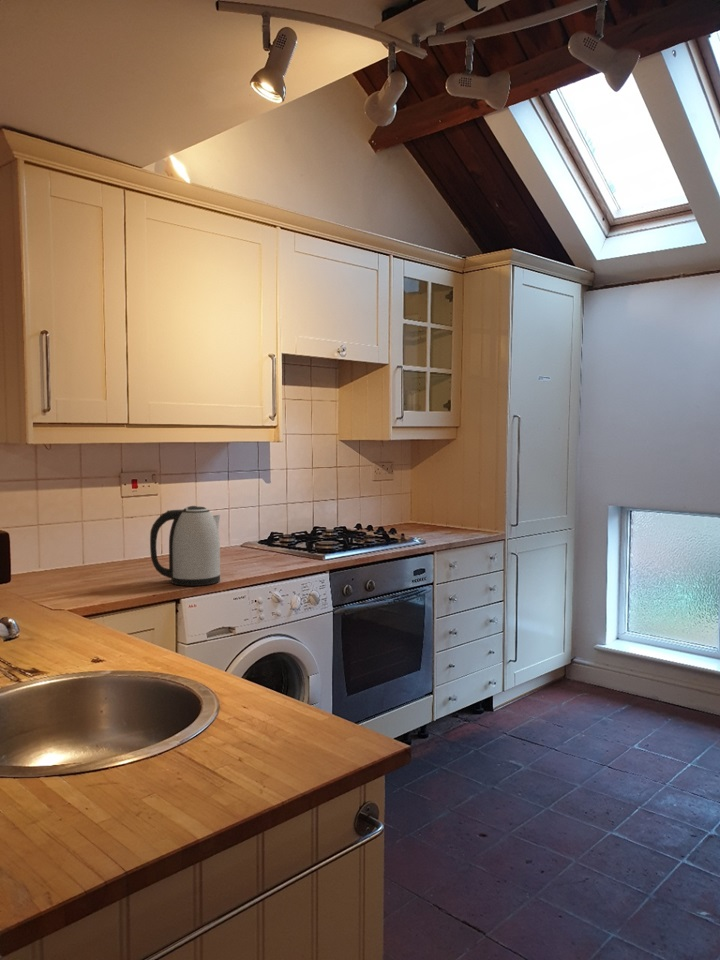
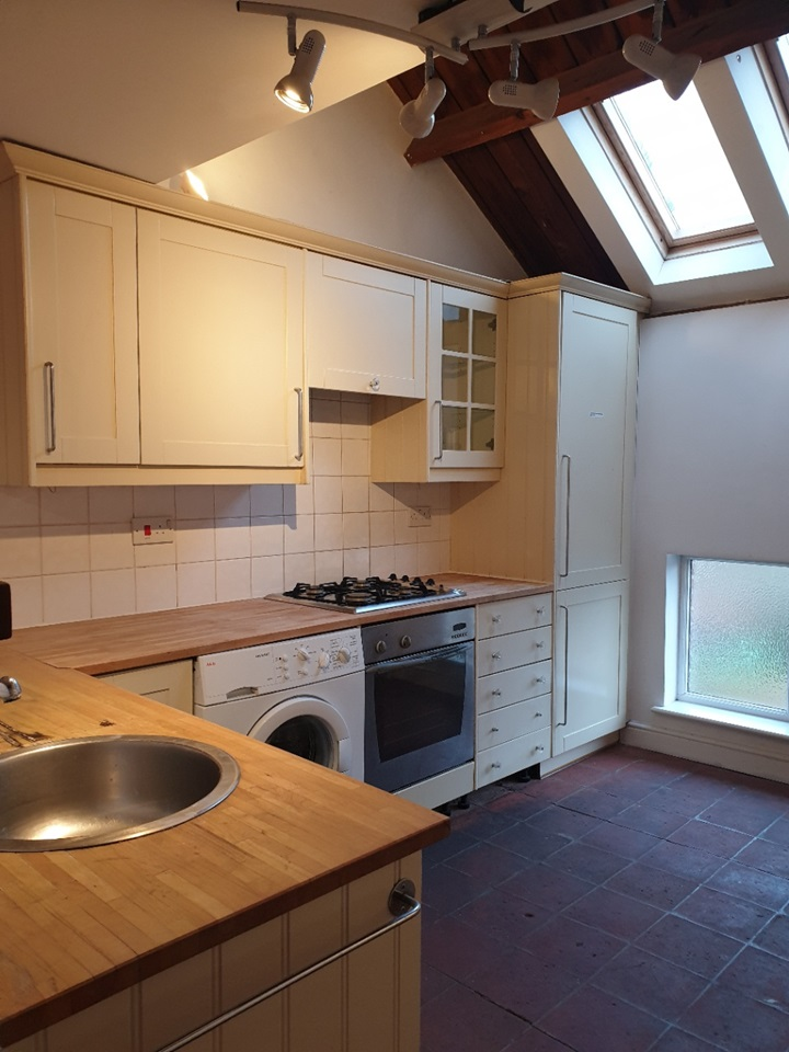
- kettle (186, 544)
